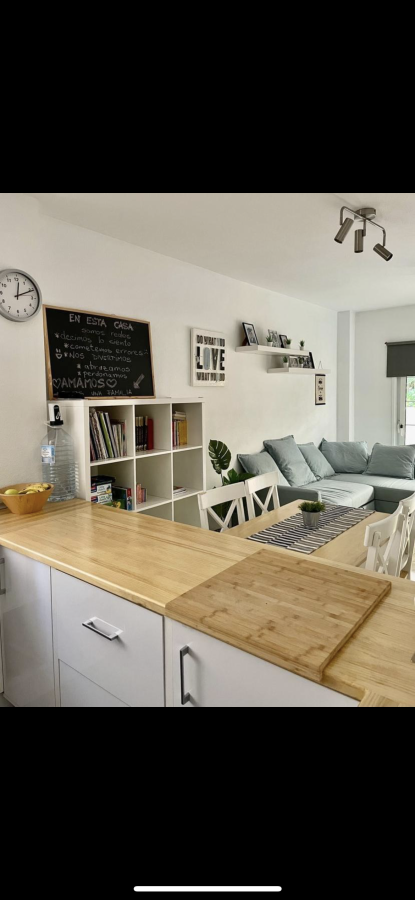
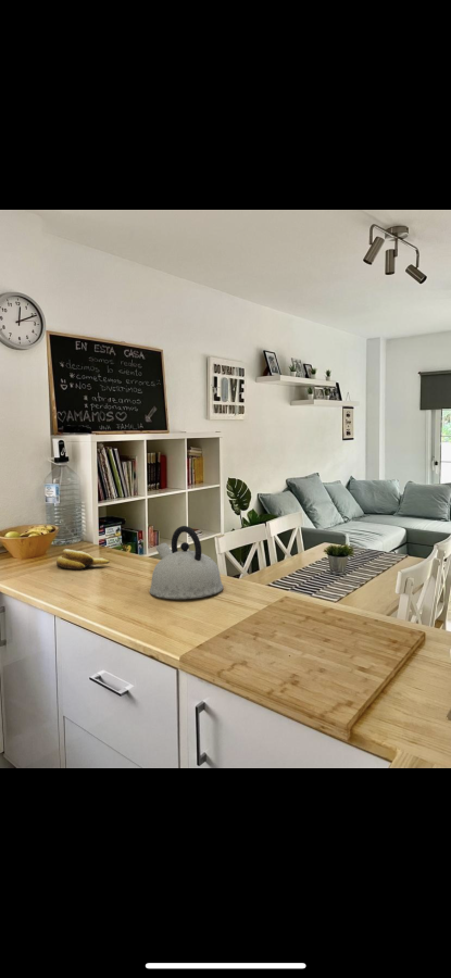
+ banana (83, 555)
+ kettle (183, 556)
